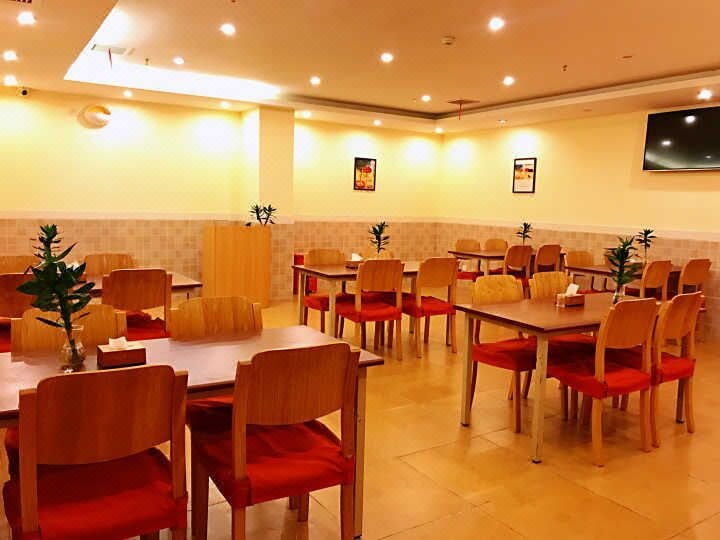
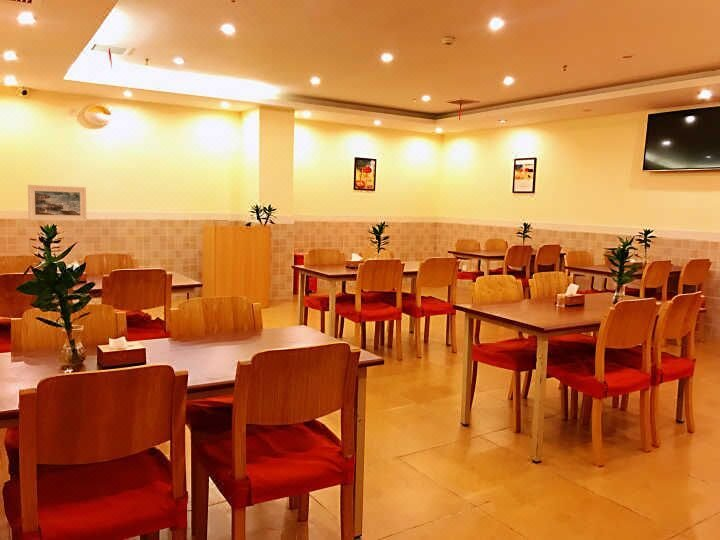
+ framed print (57, 203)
